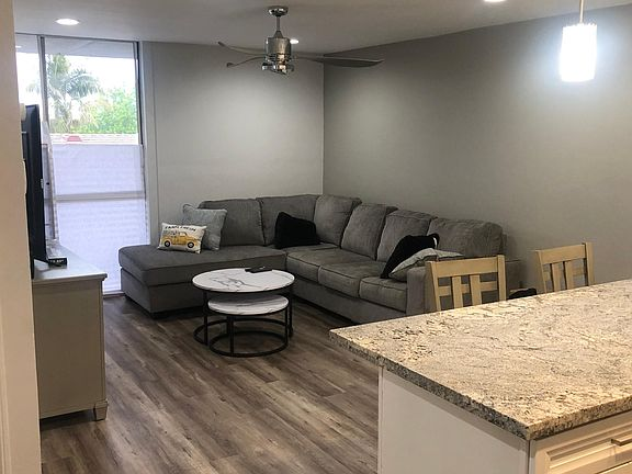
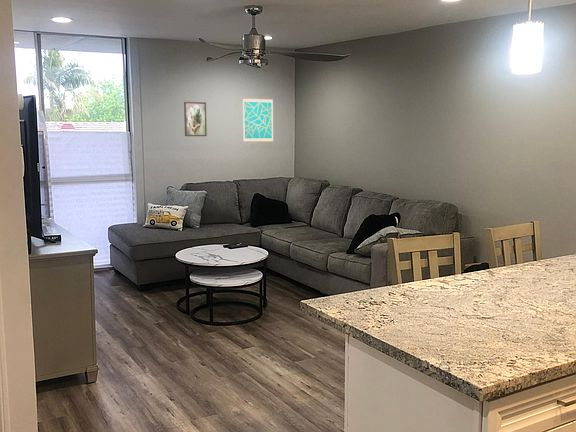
+ wall art (258, 120)
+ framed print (195, 119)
